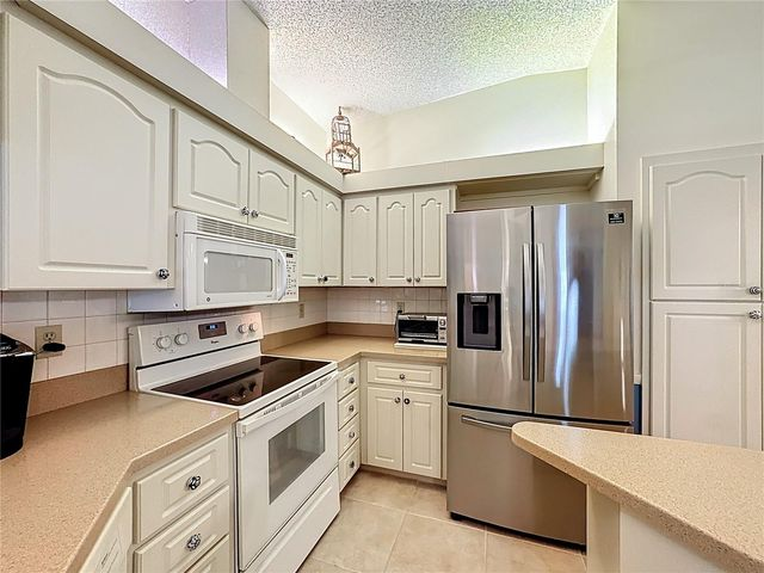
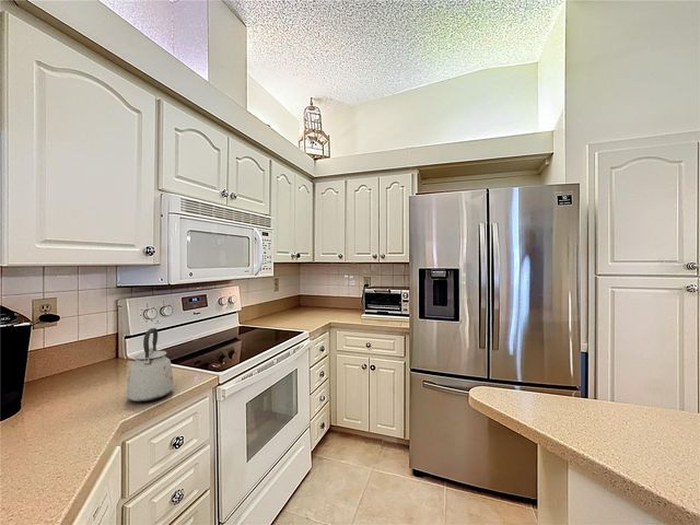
+ kettle (152, 360)
